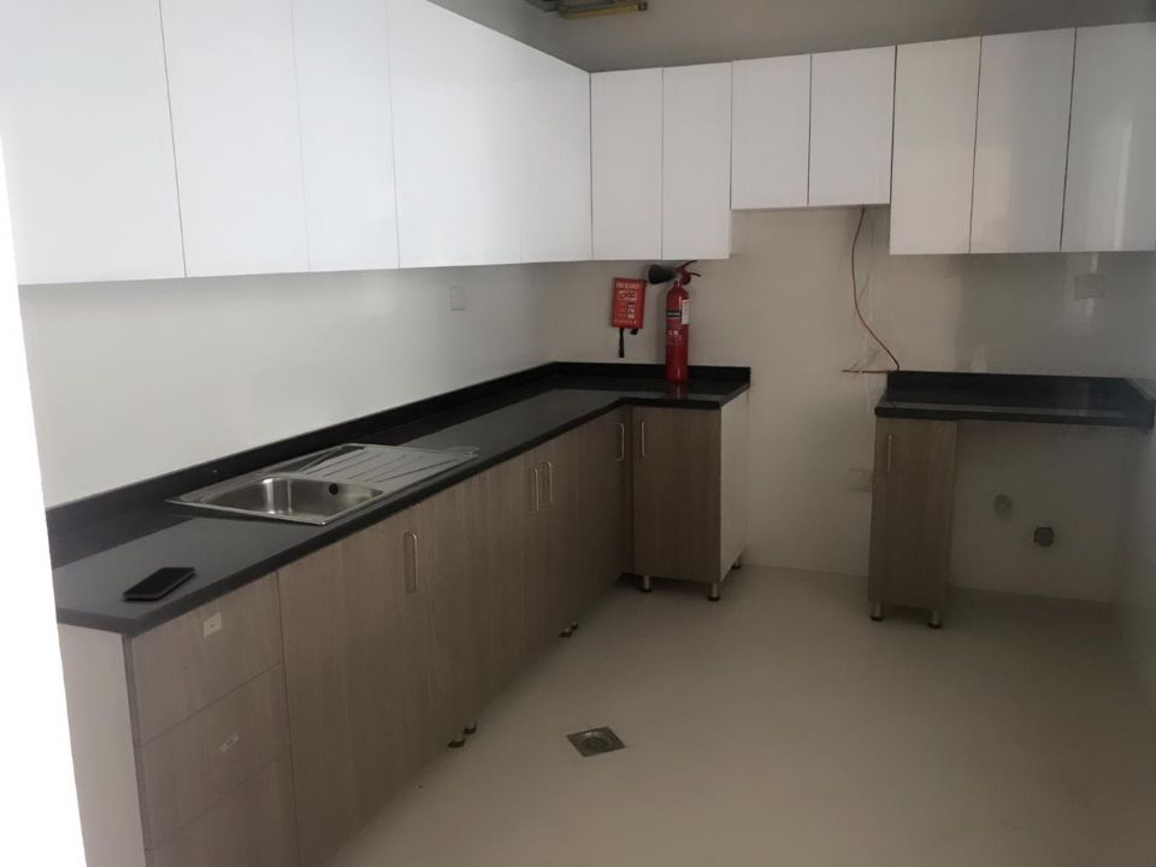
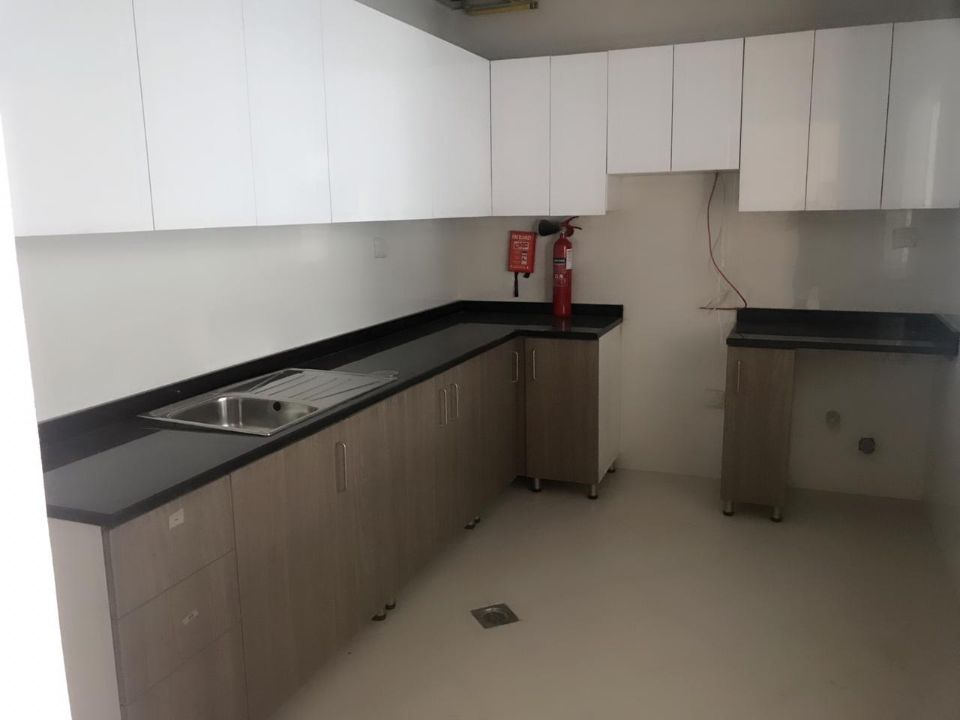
- smartphone (160, 582)
